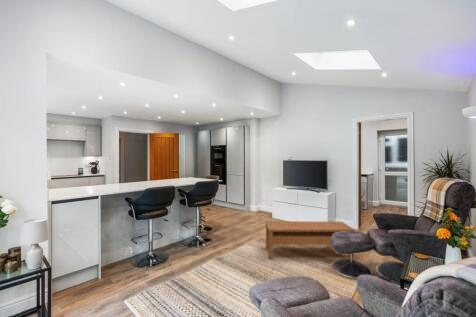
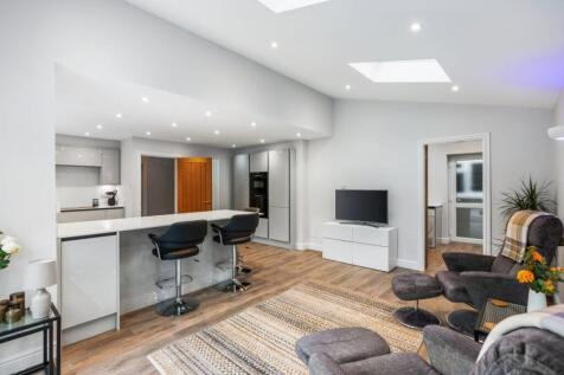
- coffee table (307, 239)
